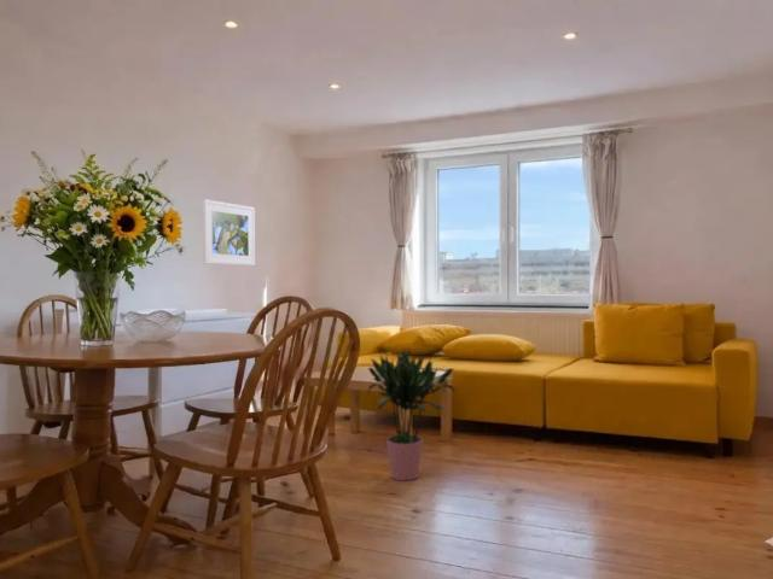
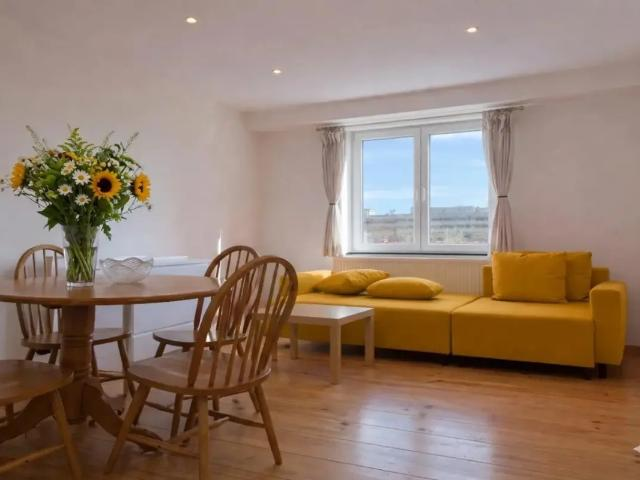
- potted plant (411, 414)
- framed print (229, 234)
